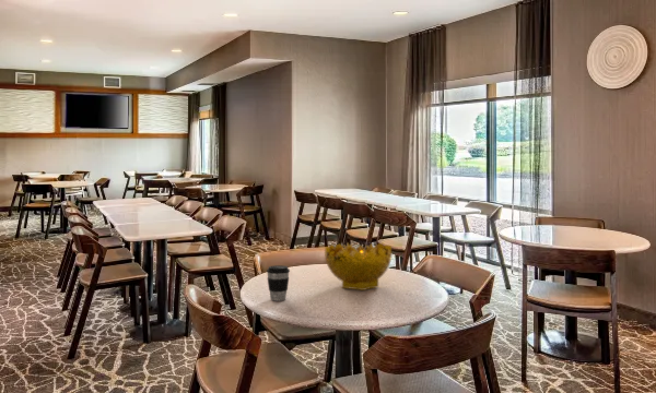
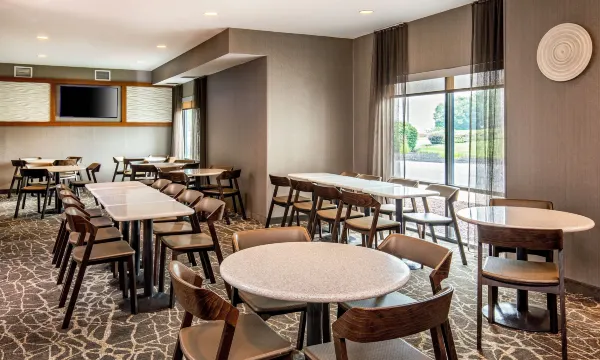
- coffee cup (278, 283)
- decorative bowl (358, 264)
